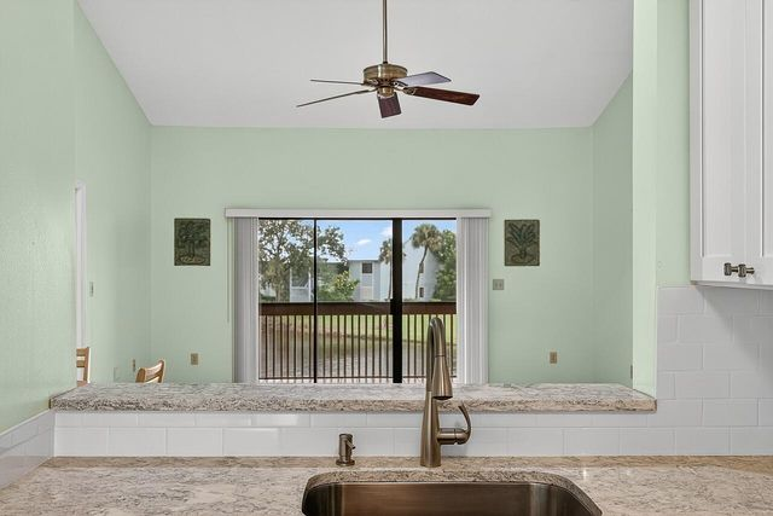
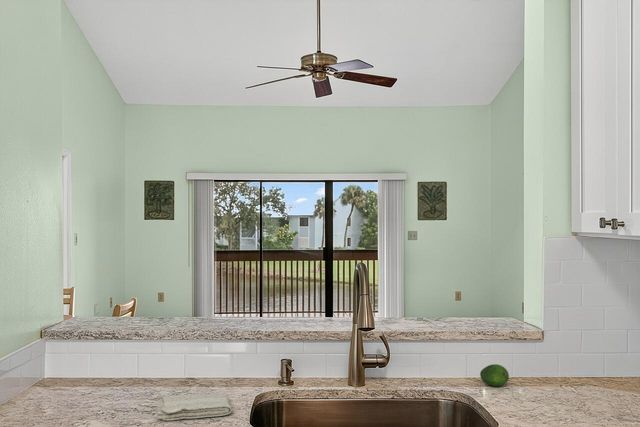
+ washcloth (194, 405)
+ fruit (494, 375)
